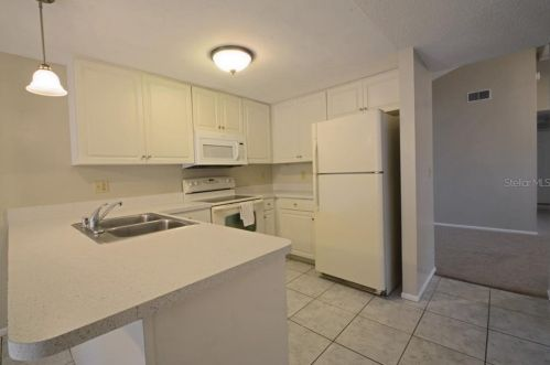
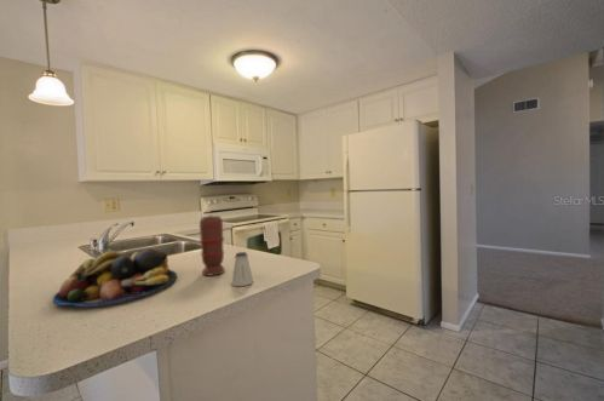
+ spice grinder (212, 244)
+ saltshaker (241, 268)
+ fruit bowl (119, 268)
